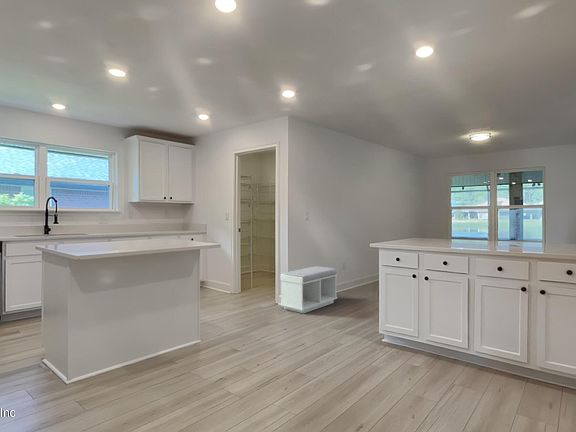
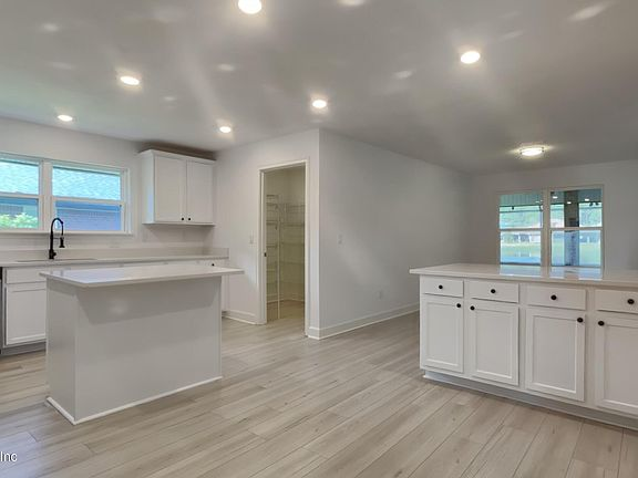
- bench (310, 287)
